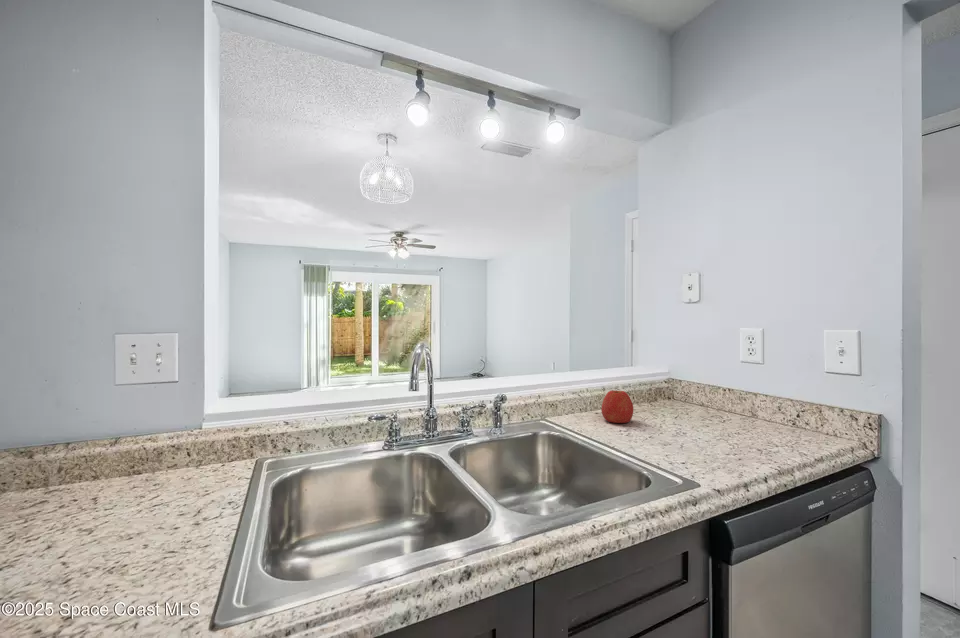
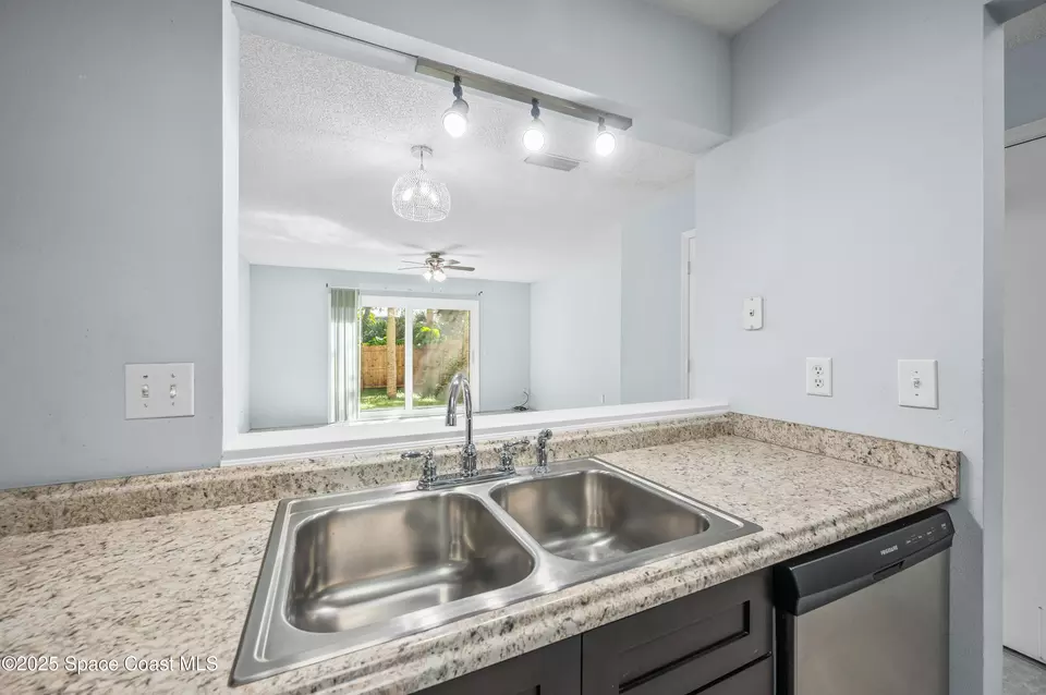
- apple (617, 405)
